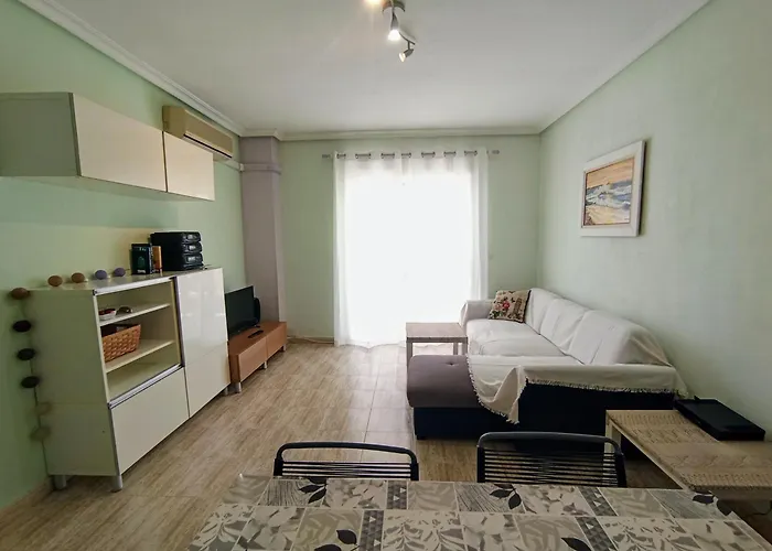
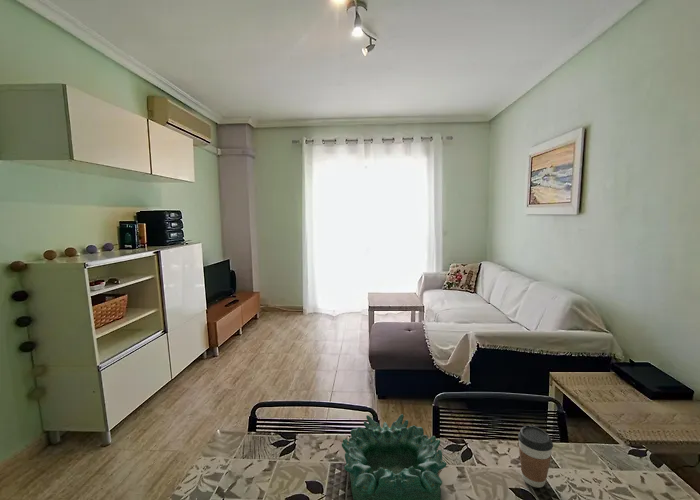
+ coffee cup (534, 457)
+ decorative bowl (391, 457)
